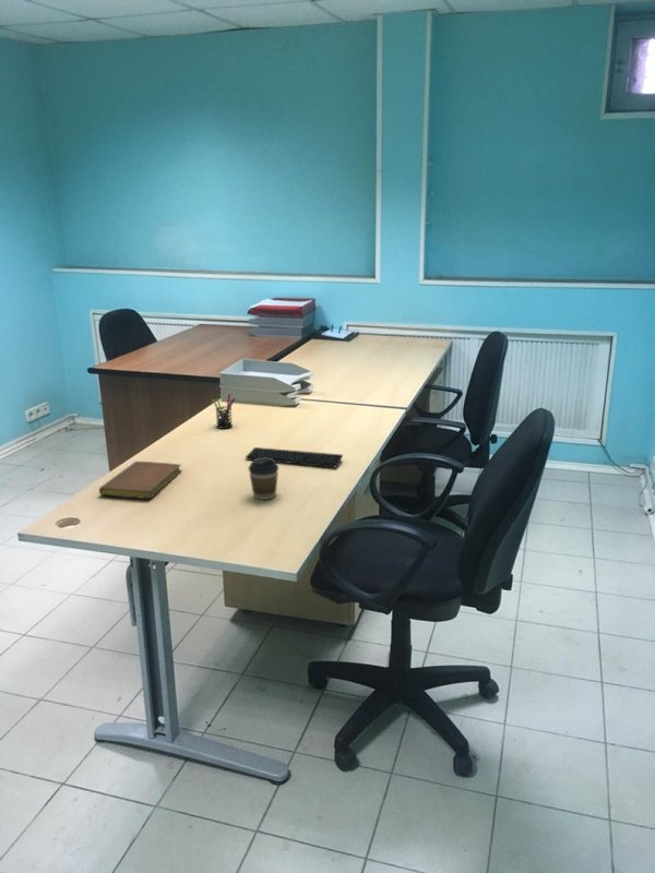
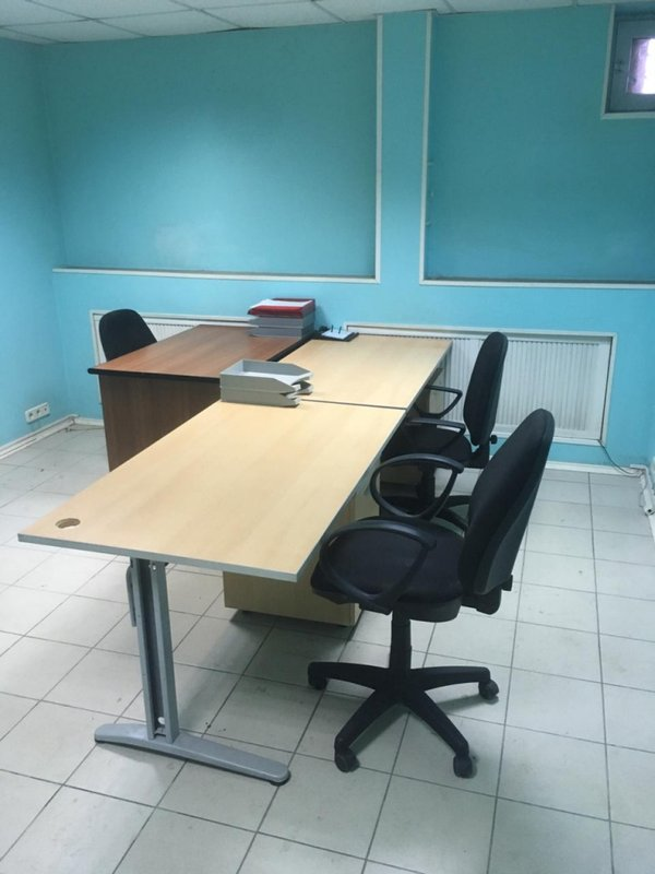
- pen holder (223, 410)
- keyboard (294, 456)
- coffee cup (263, 477)
- notebook (142, 478)
